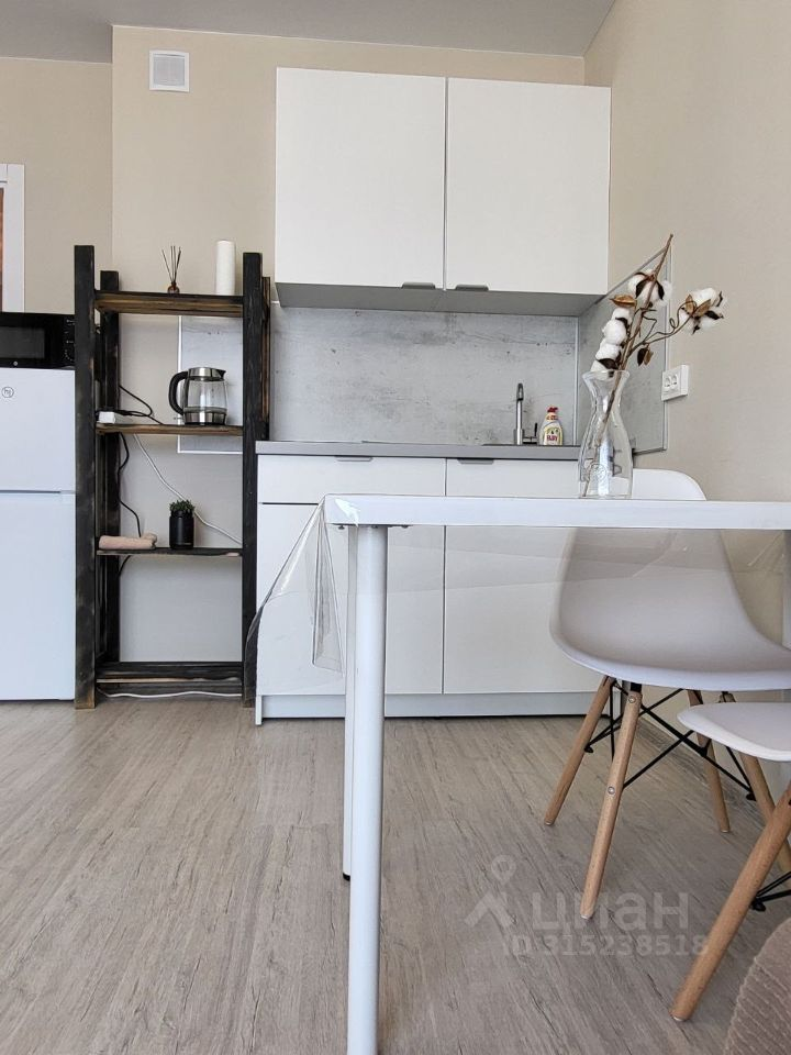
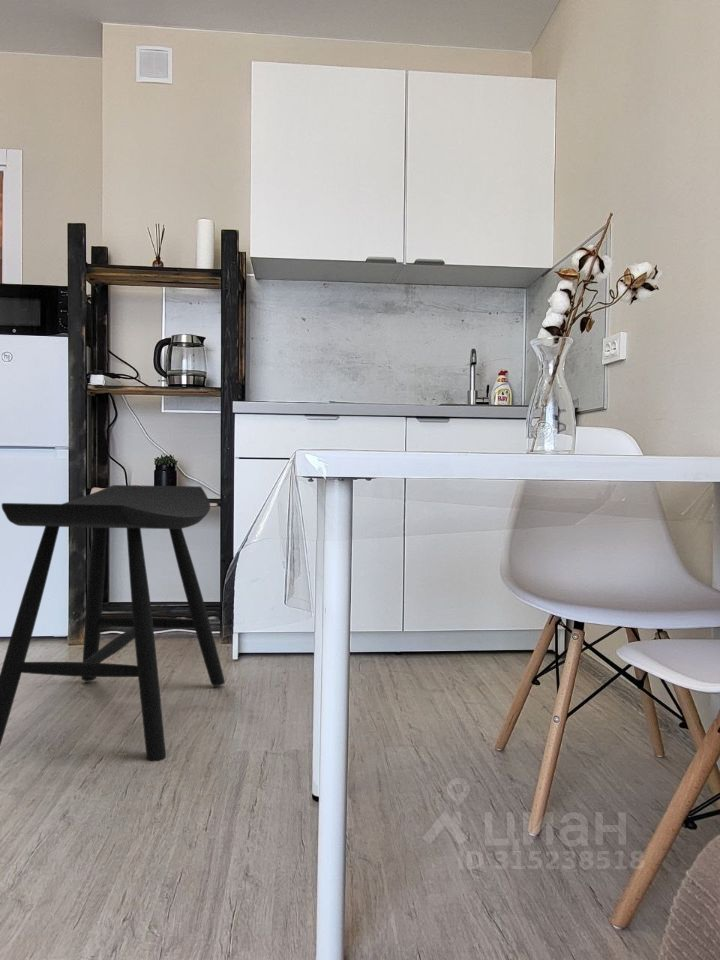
+ stool (117, 617)
